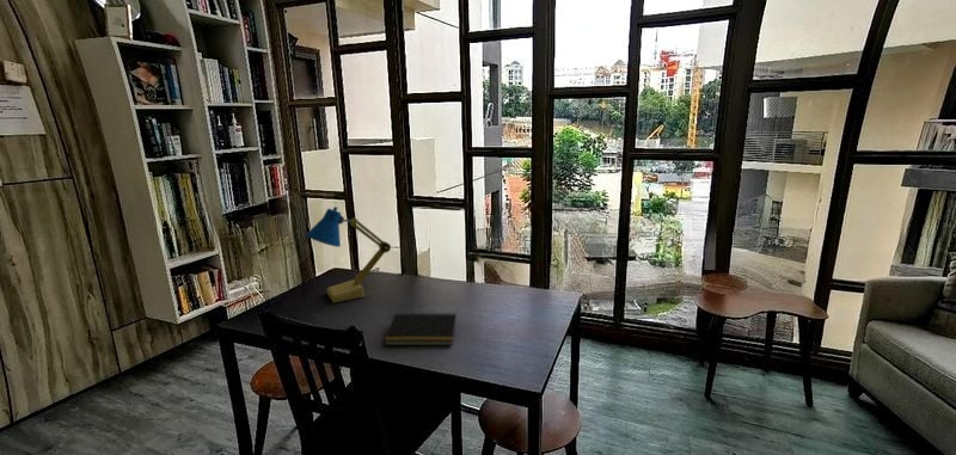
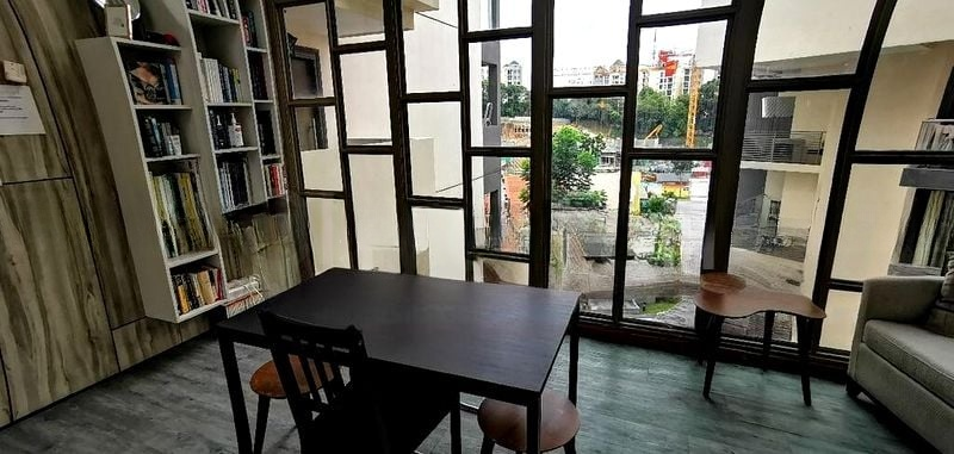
- desk lamp (339, 245)
- notepad (422, 328)
